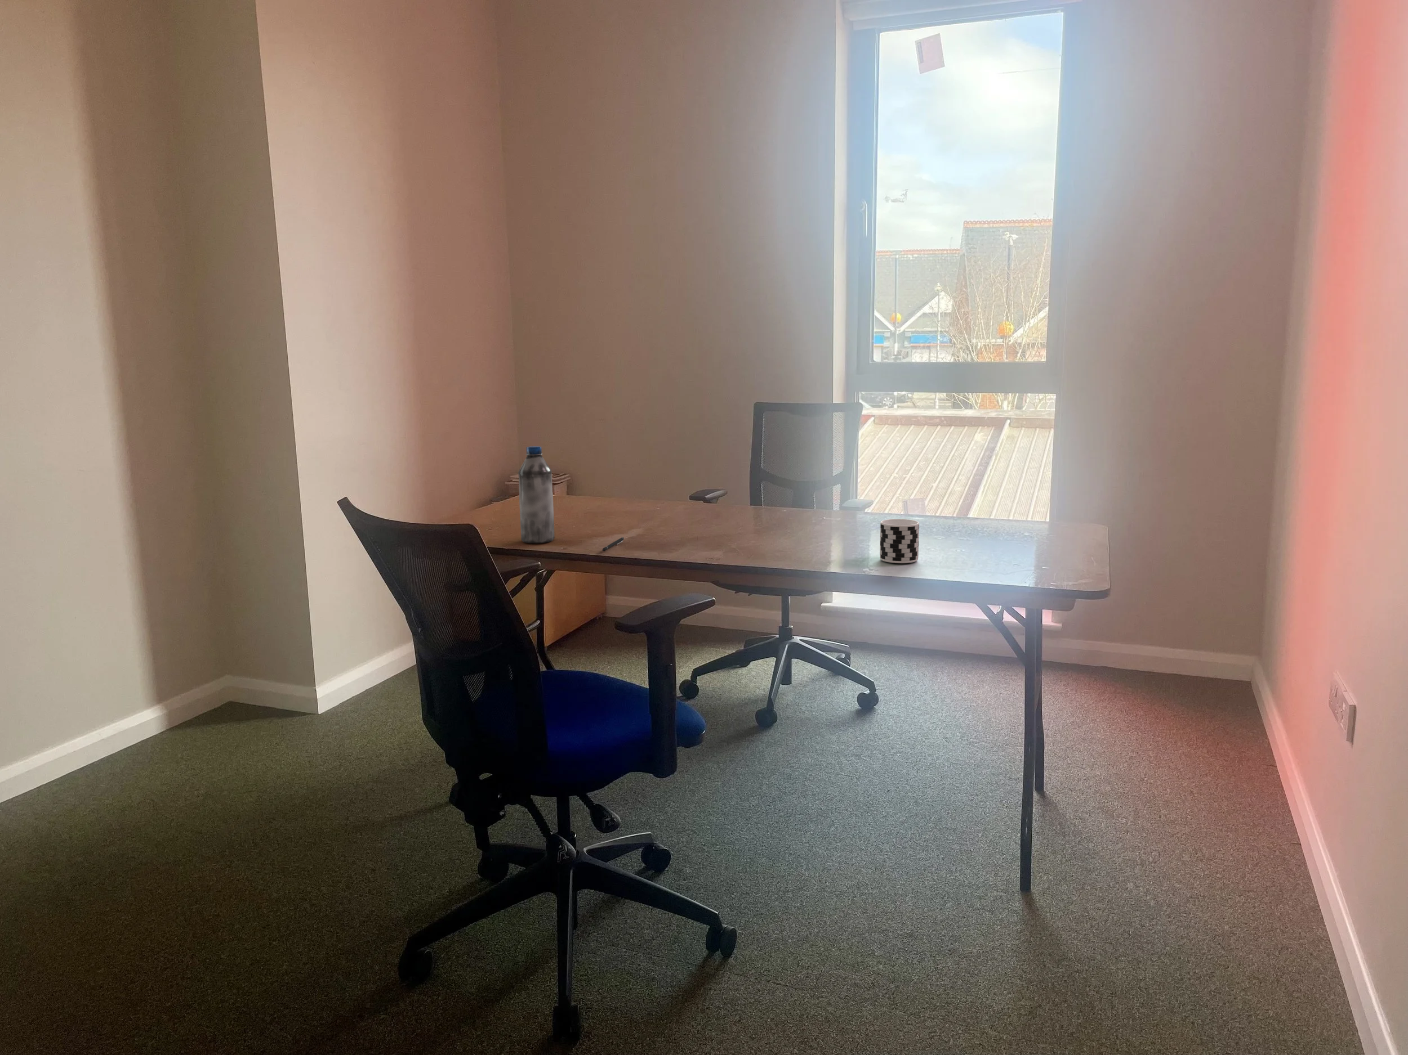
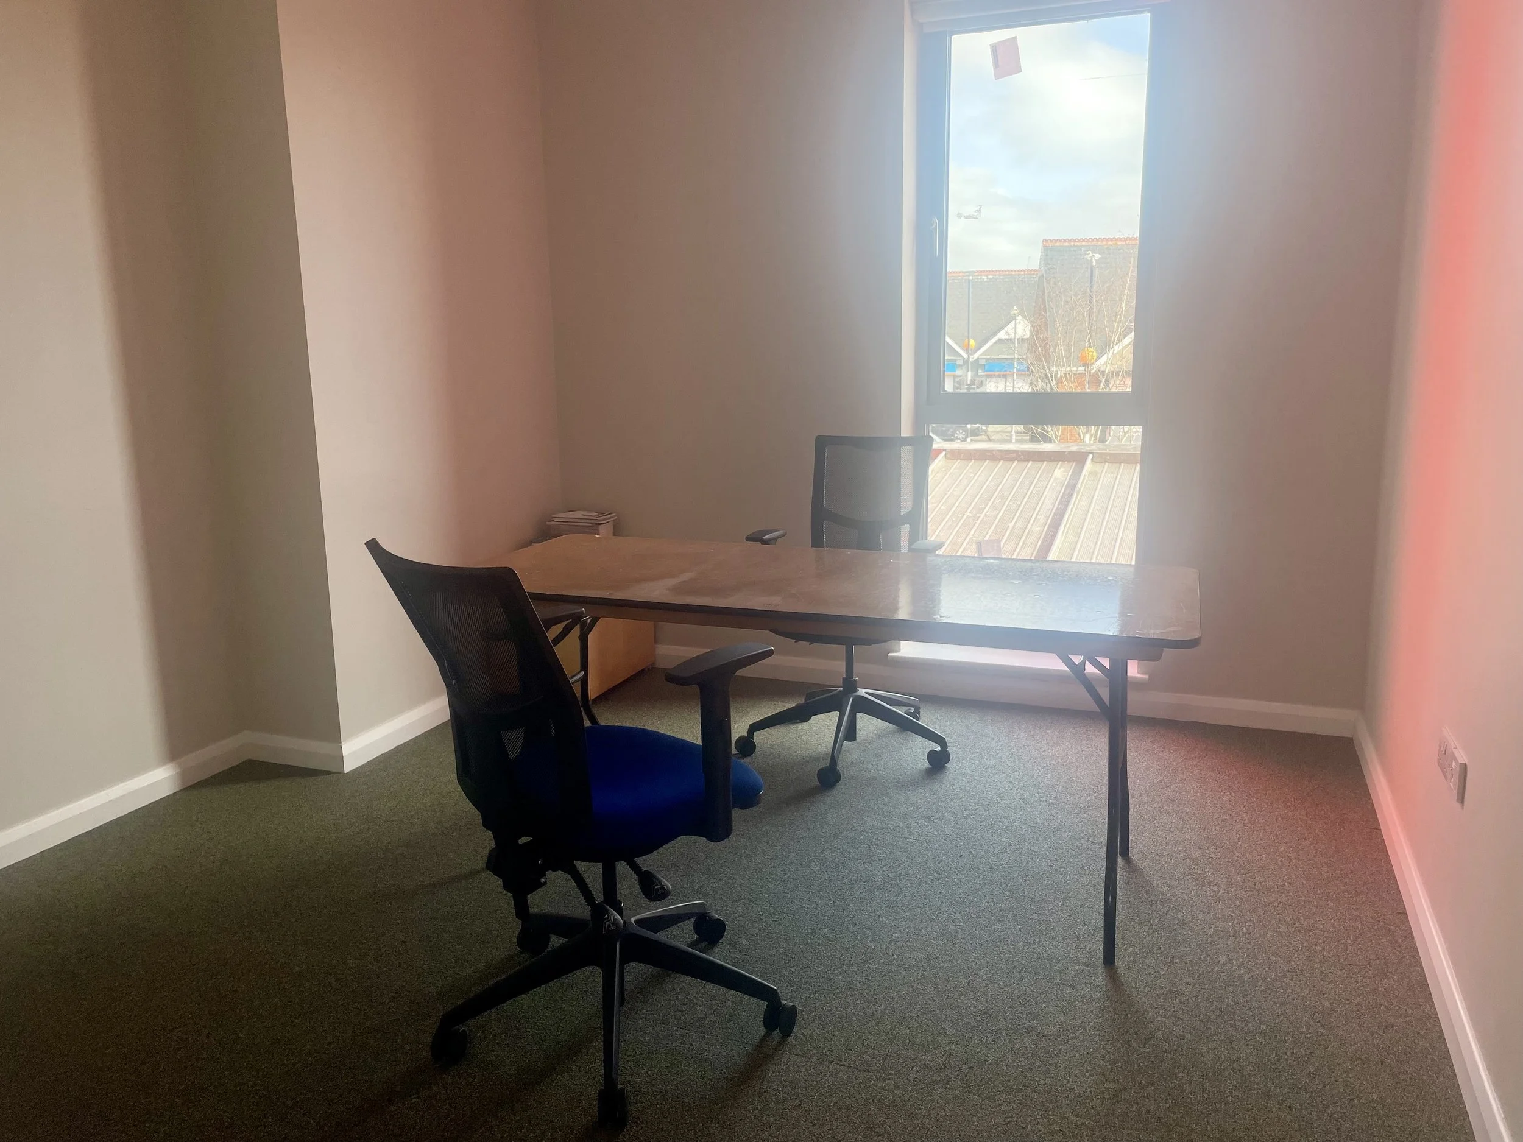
- cup (901, 540)
- water bottle (535, 493)
- pen (613, 544)
